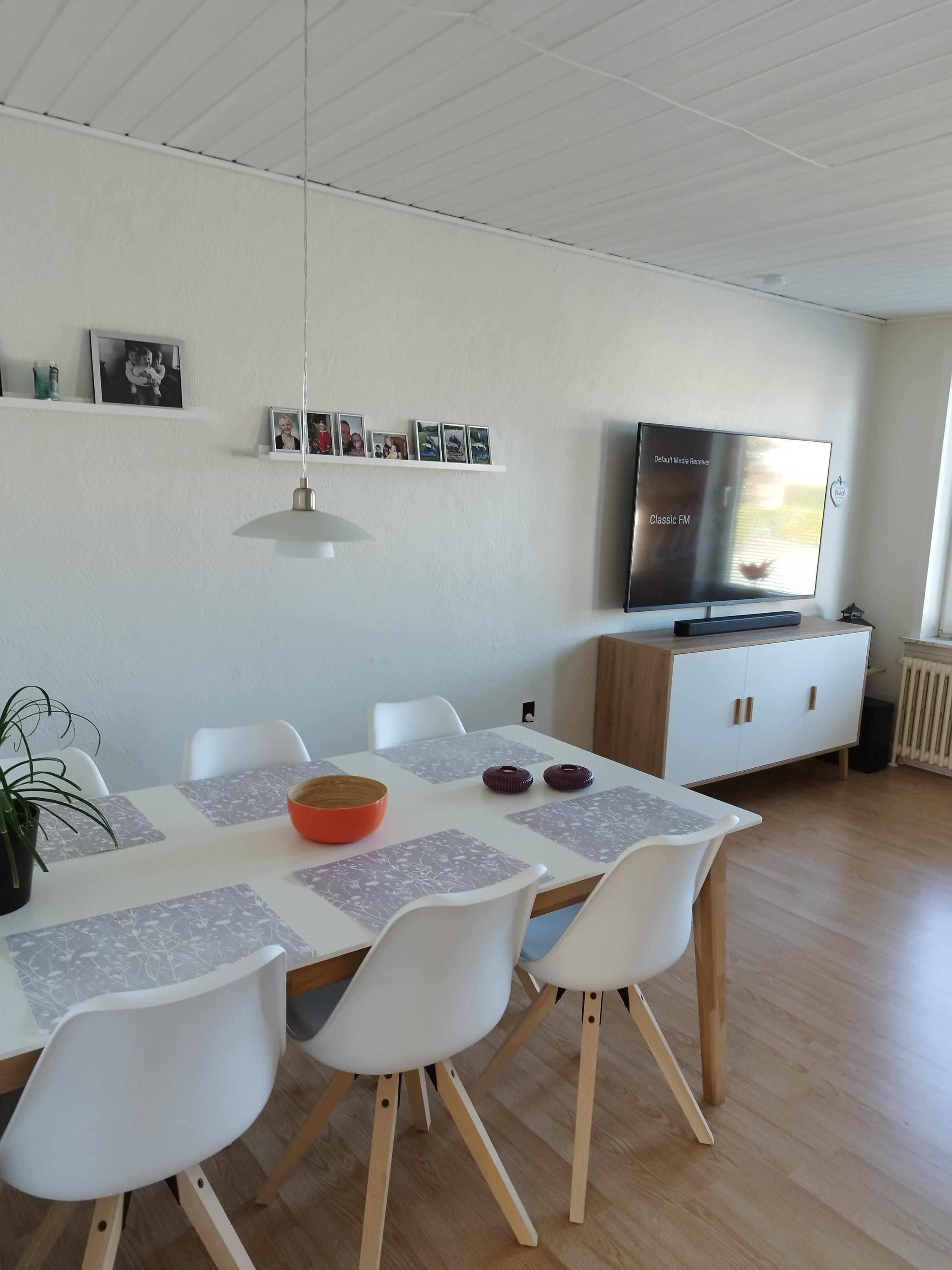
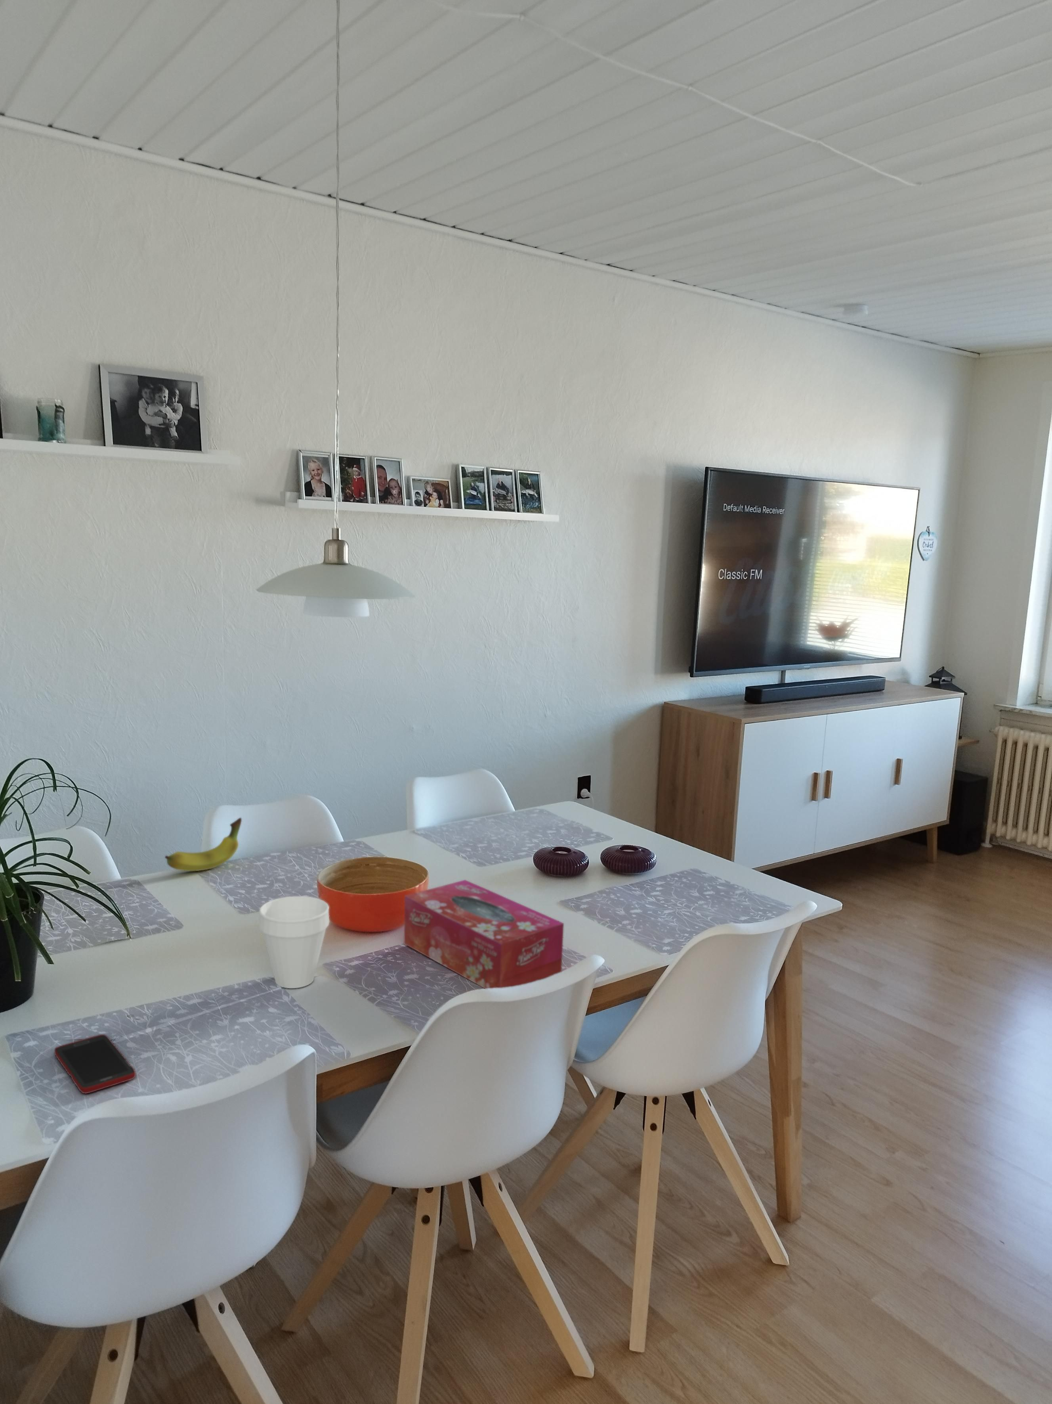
+ tissue box (481, 934)
+ cell phone (94, 1062)
+ cup (294, 944)
+ fruit (207, 851)
